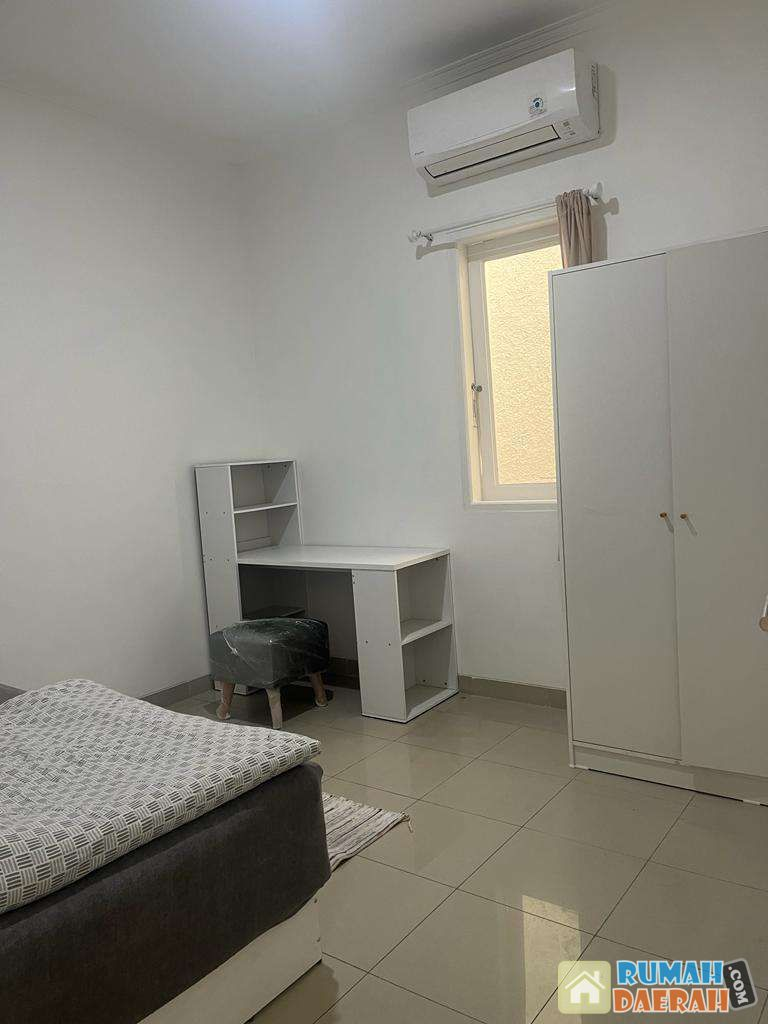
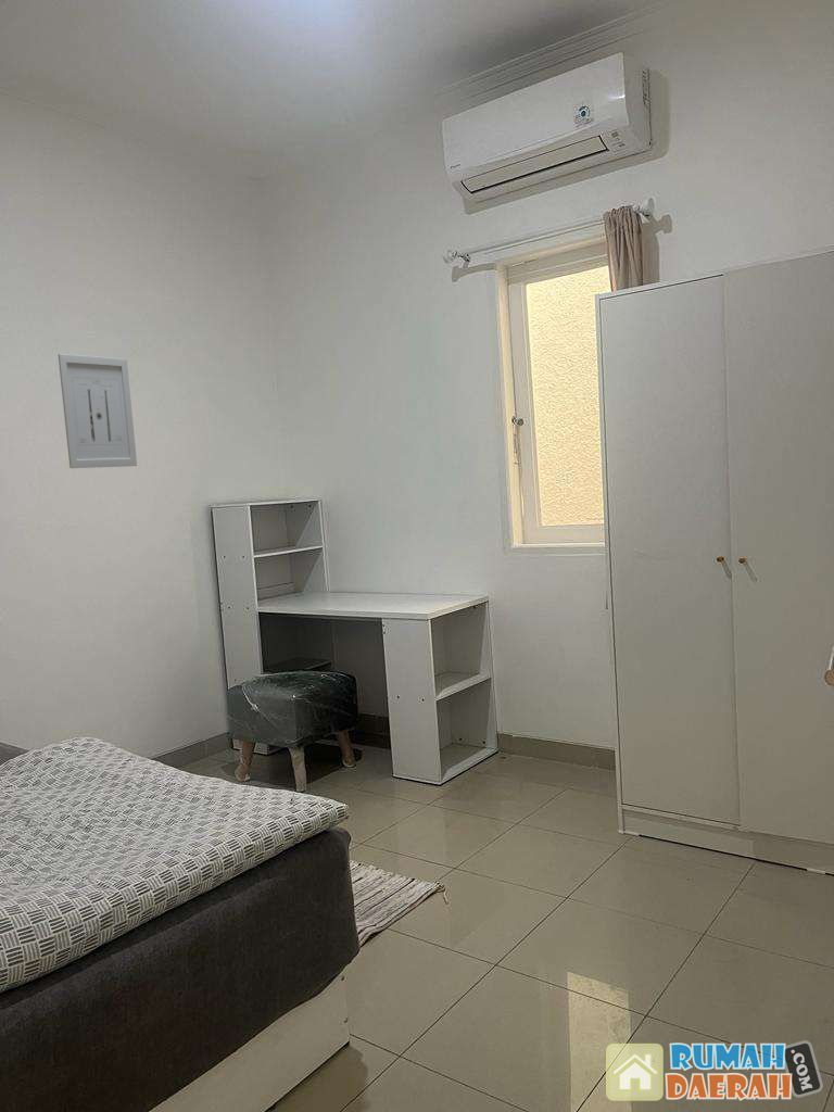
+ wall art (99, 412)
